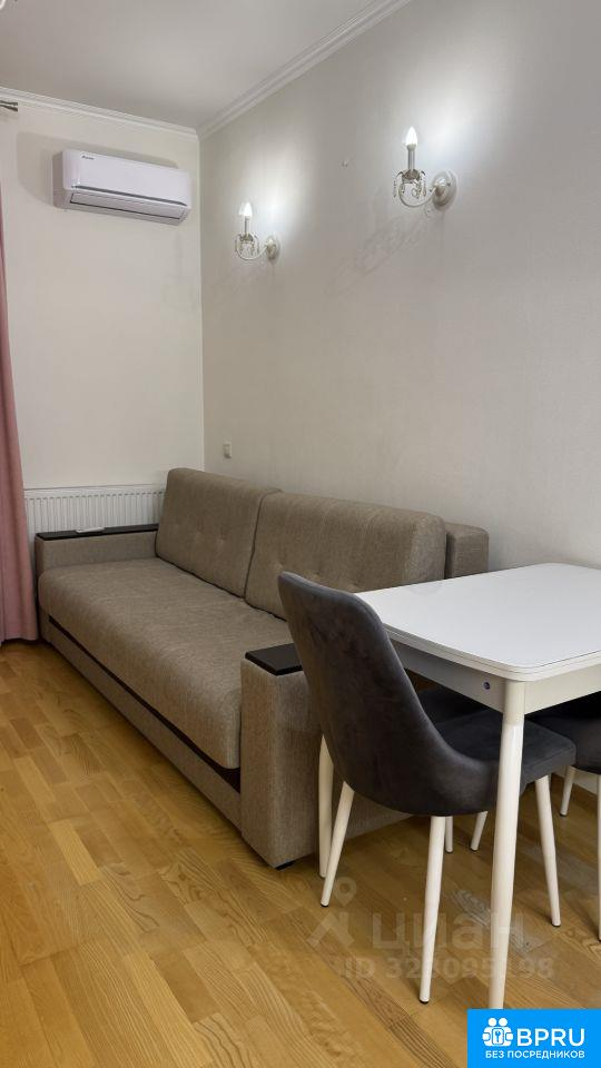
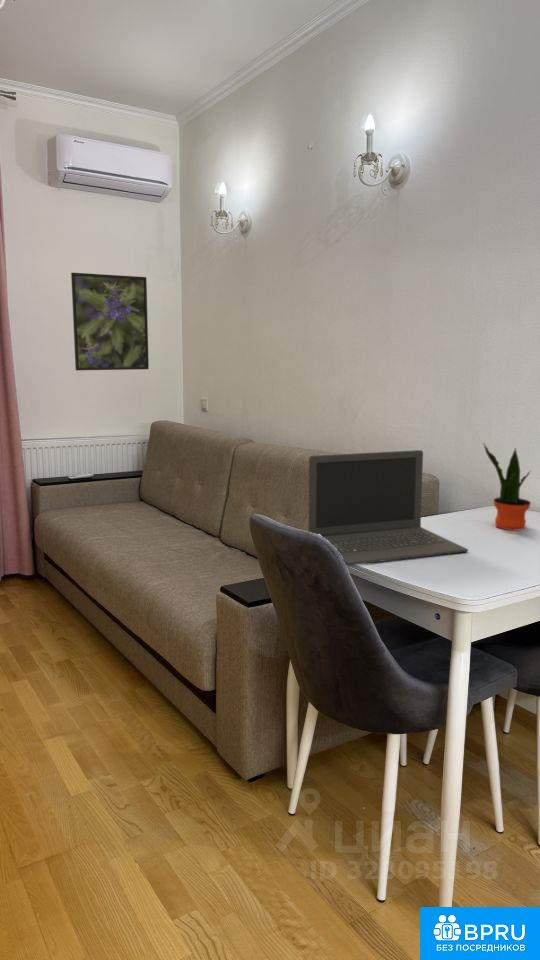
+ laptop computer (387, 504)
+ potted plant (505, 485)
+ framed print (111, 323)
